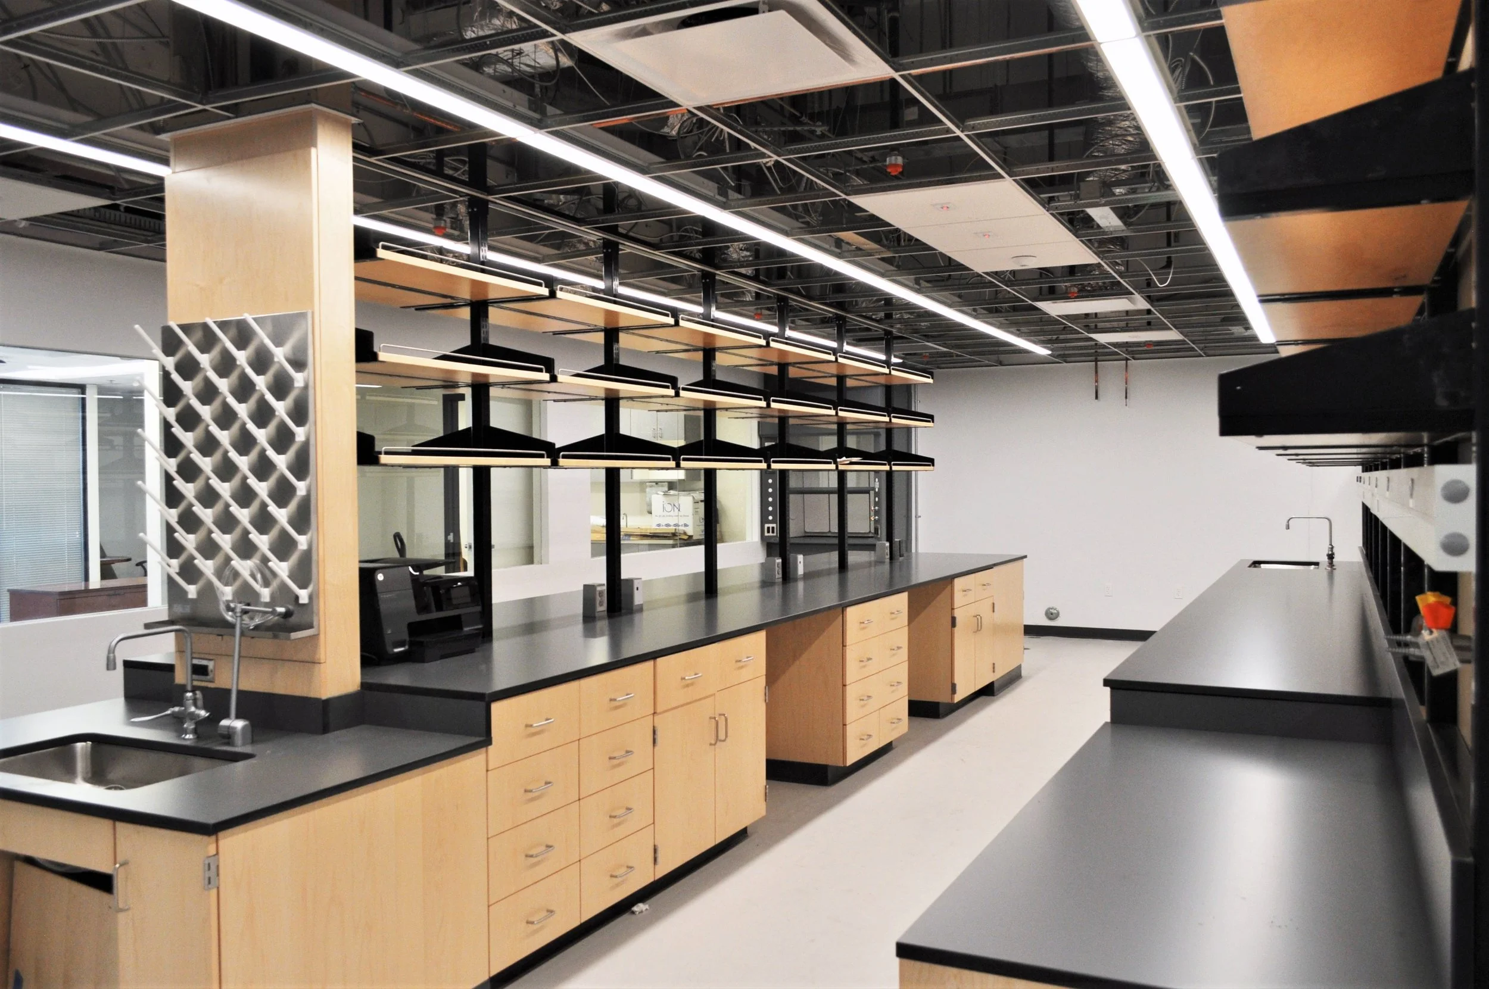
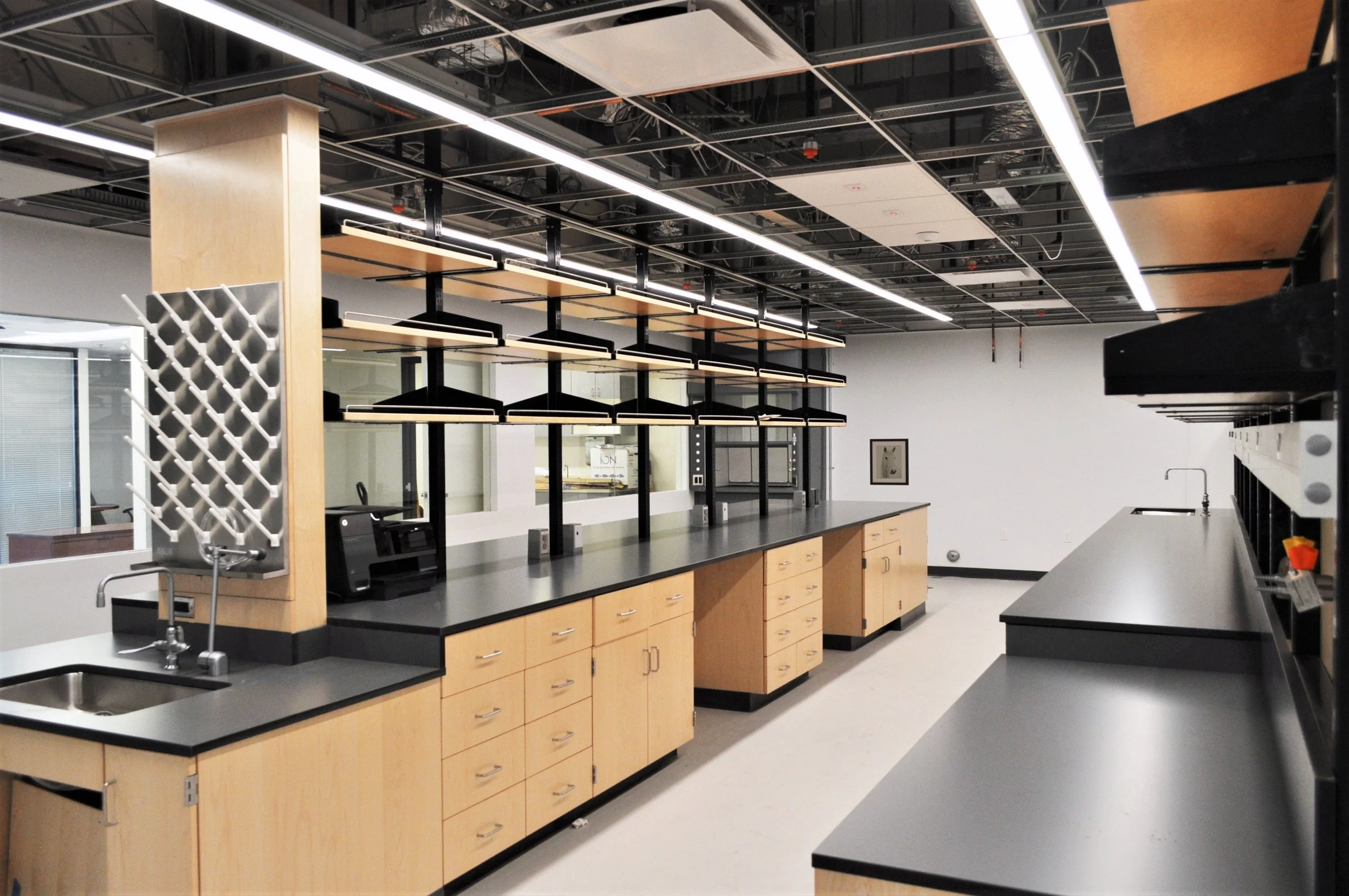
+ wall art (889, 462)
